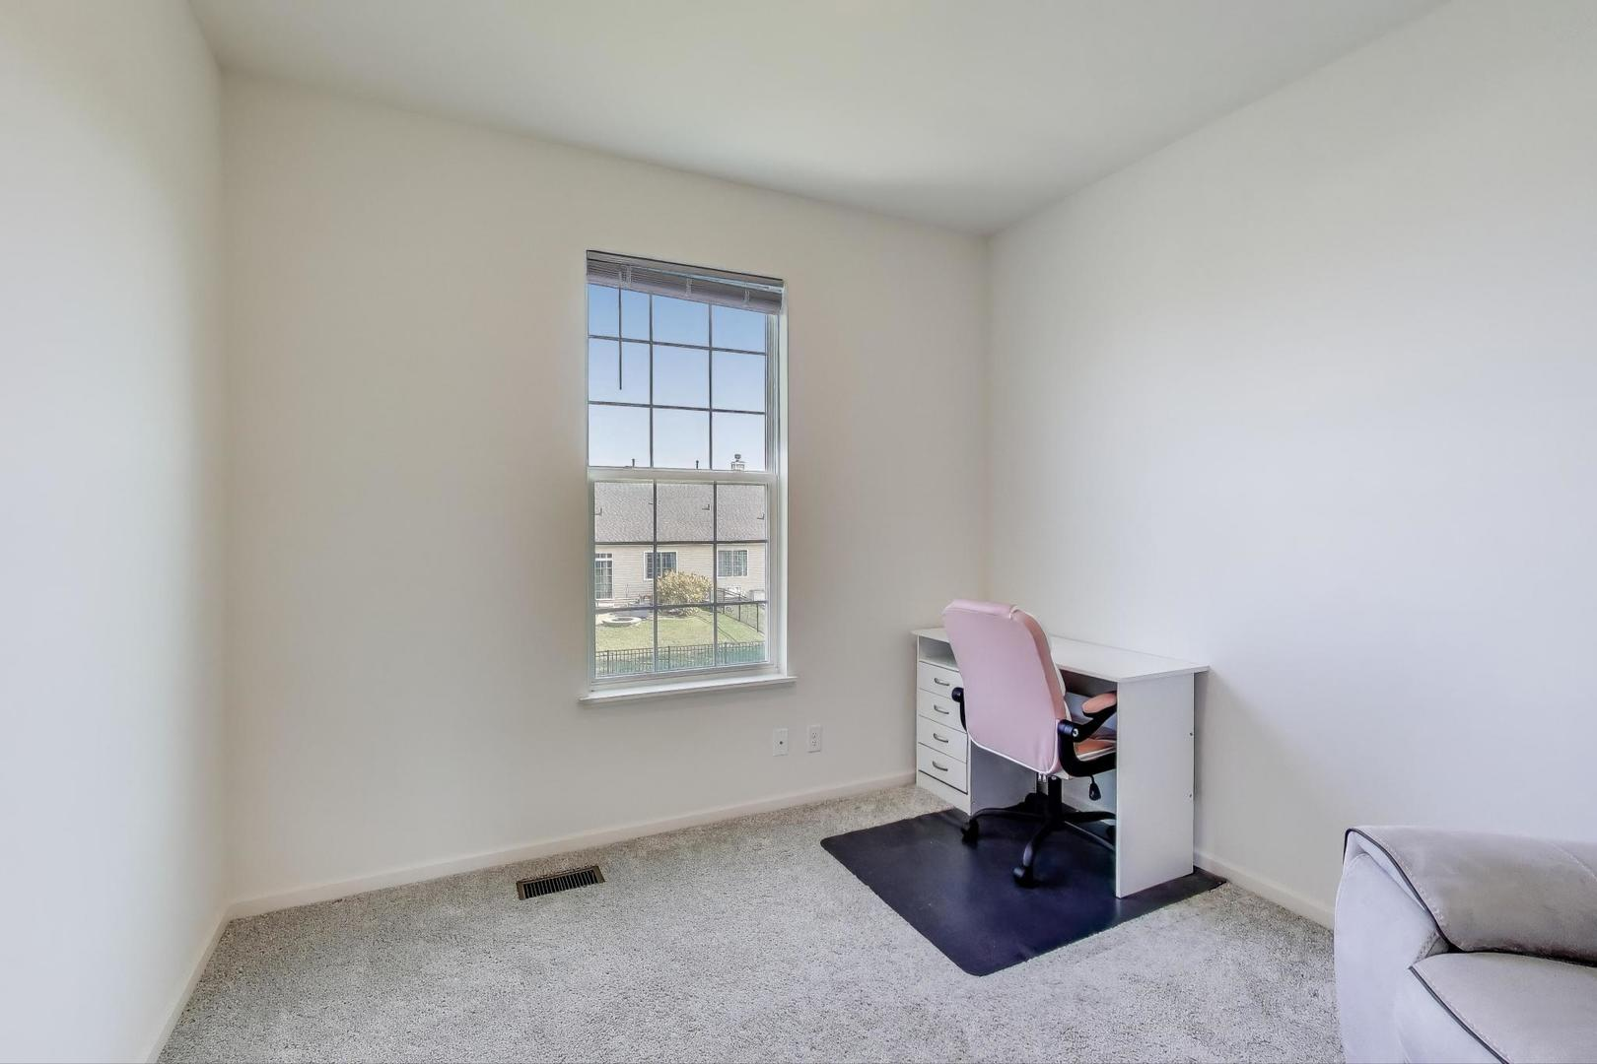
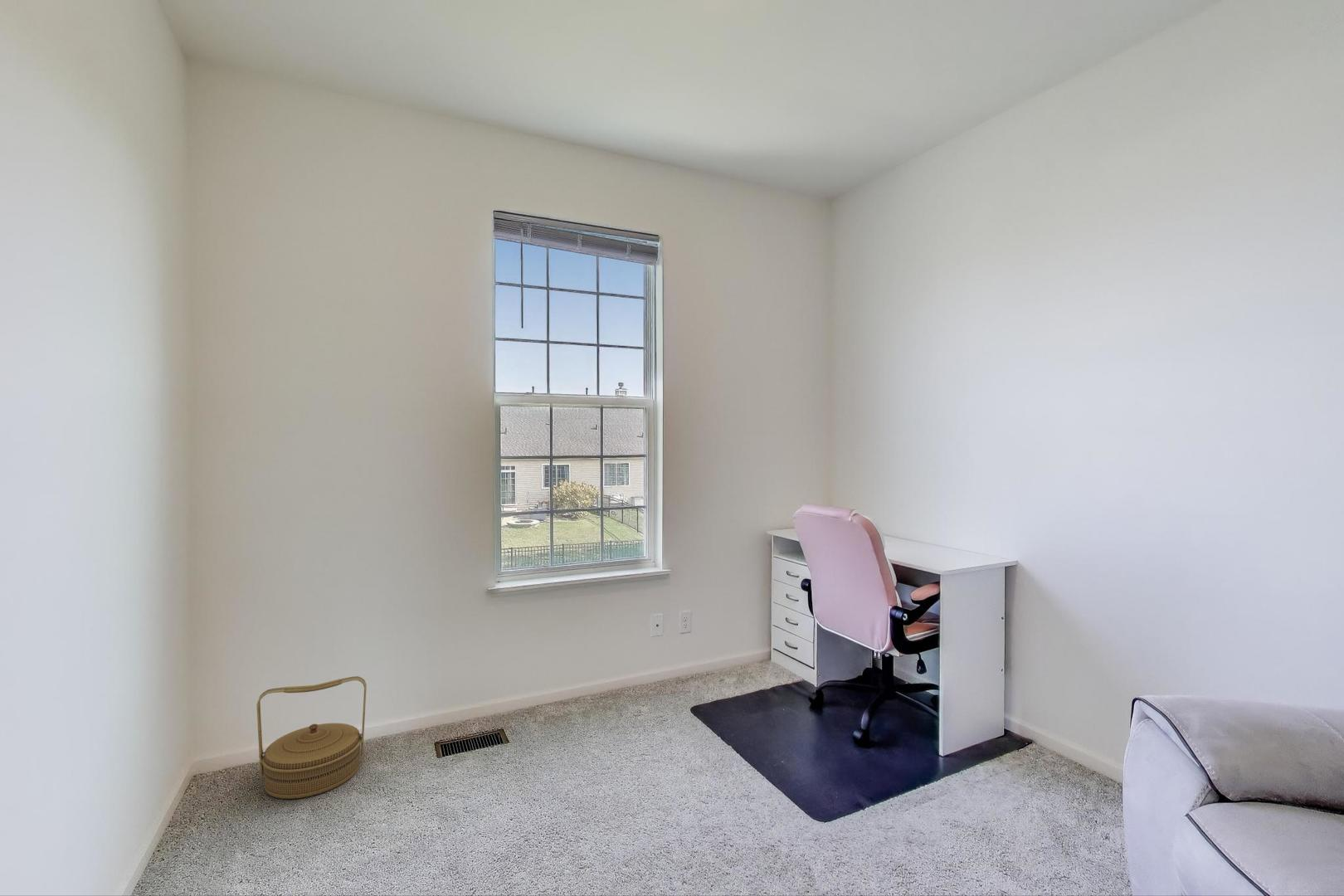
+ basket (314, 728)
